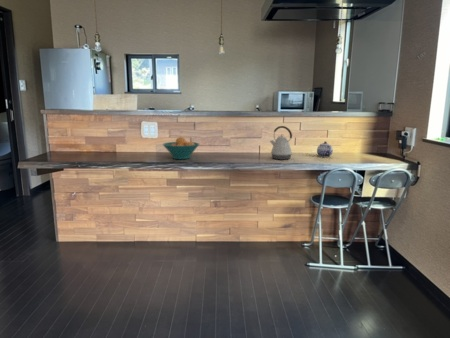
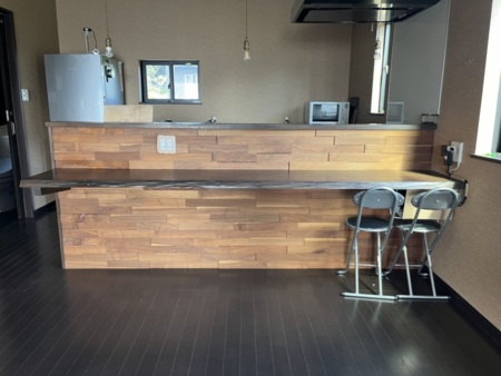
- teapot (324, 148)
- kettle (281, 142)
- fruit bowl (181, 147)
